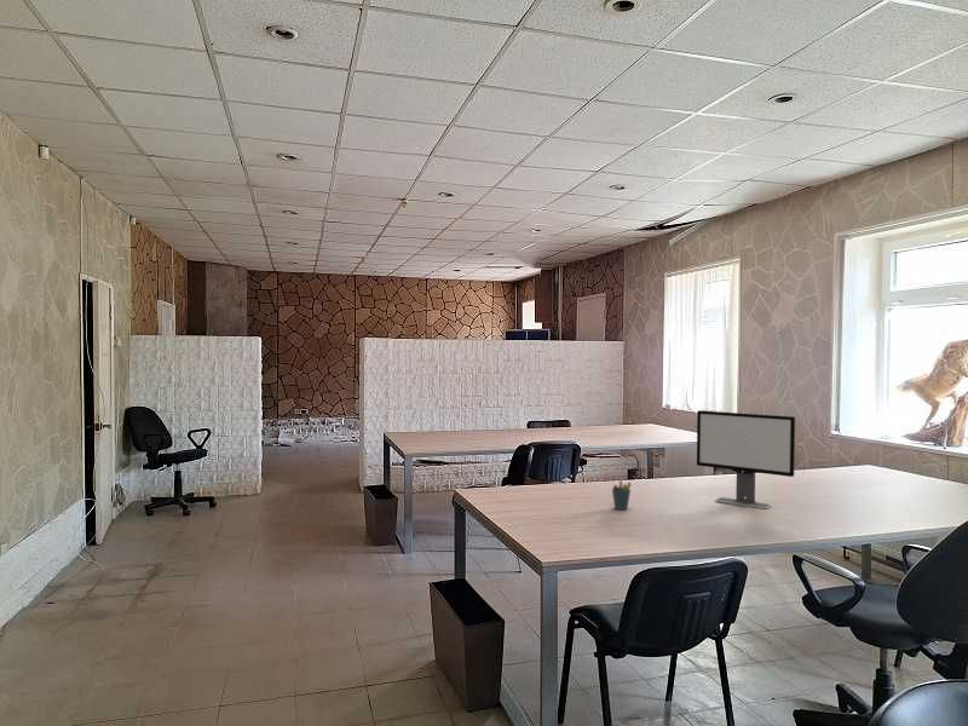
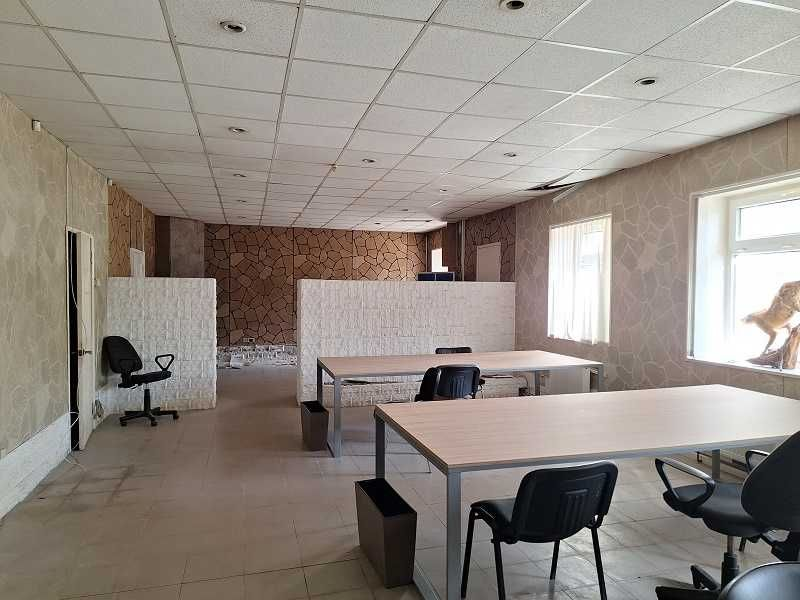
- computer monitor (744, 457)
- pen holder (621, 492)
